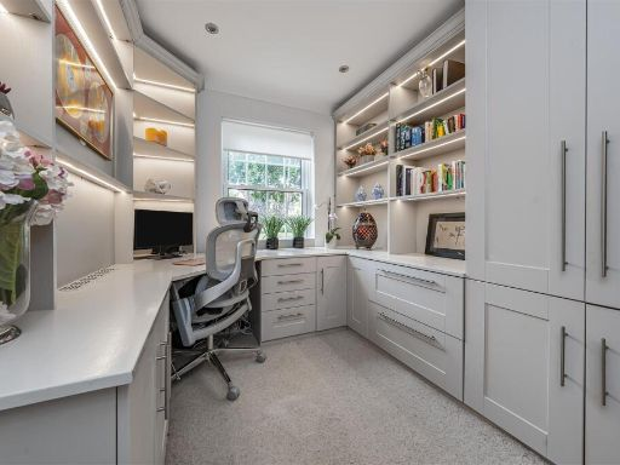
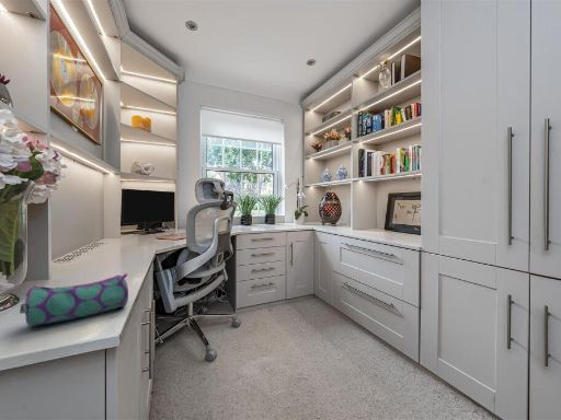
+ pencil case (80, 296)
